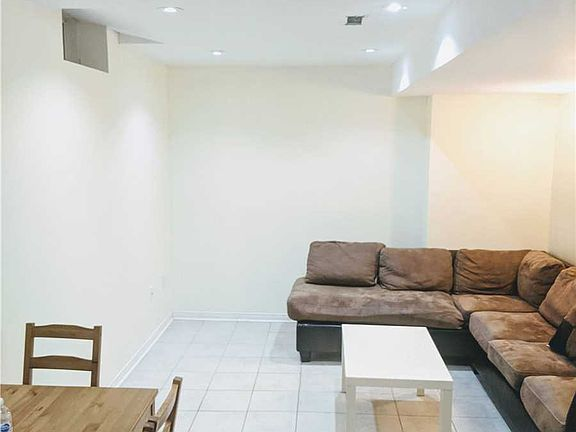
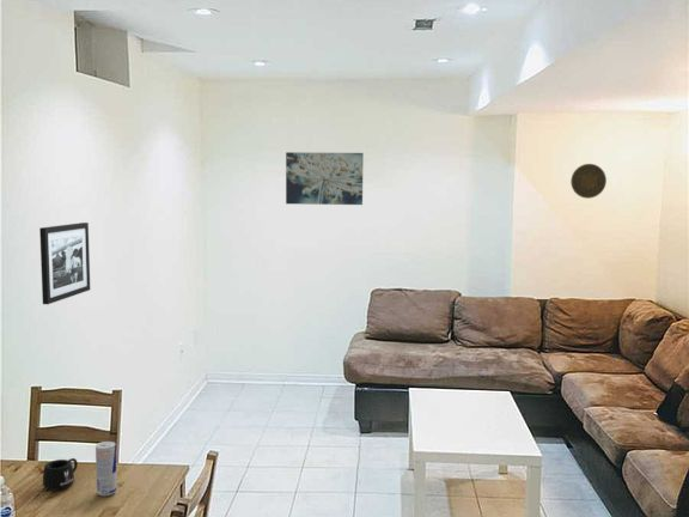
+ picture frame (66, 261)
+ decorative plate (589, 181)
+ wall art (324, 178)
+ mug (62, 472)
+ beverage can (105, 468)
